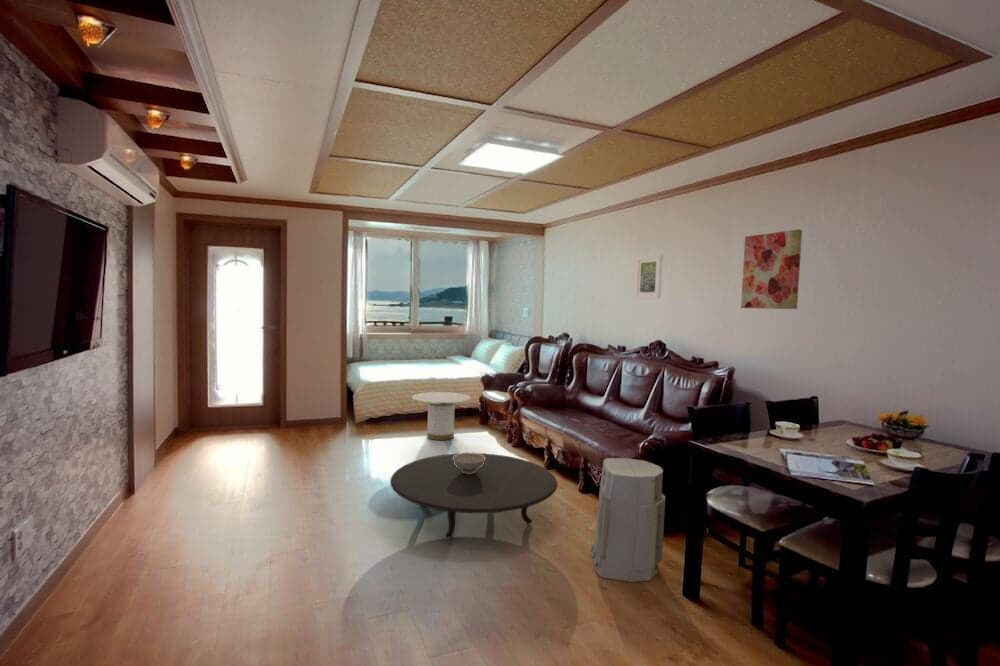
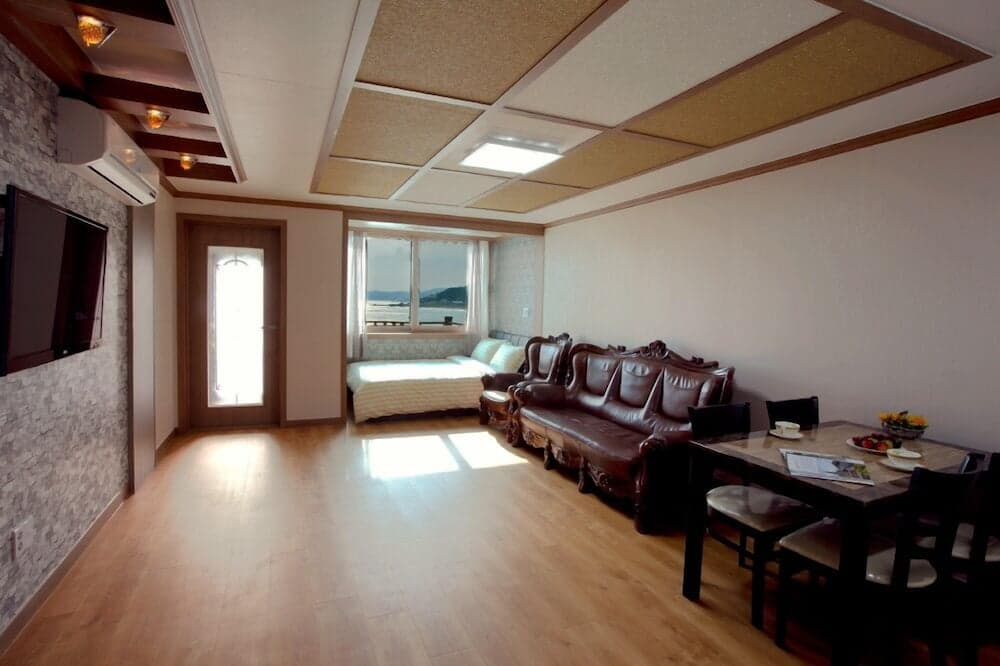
- air purifier (628, 516)
- side table (441, 416)
- wall art (769, 271)
- decorative bowl (468, 464)
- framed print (648, 277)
- table (474, 495)
